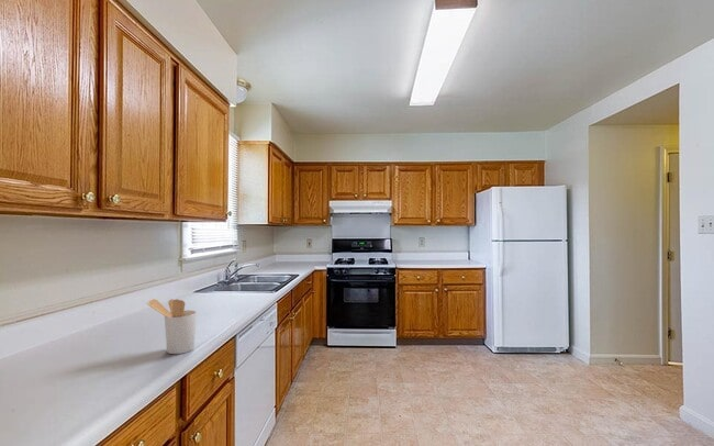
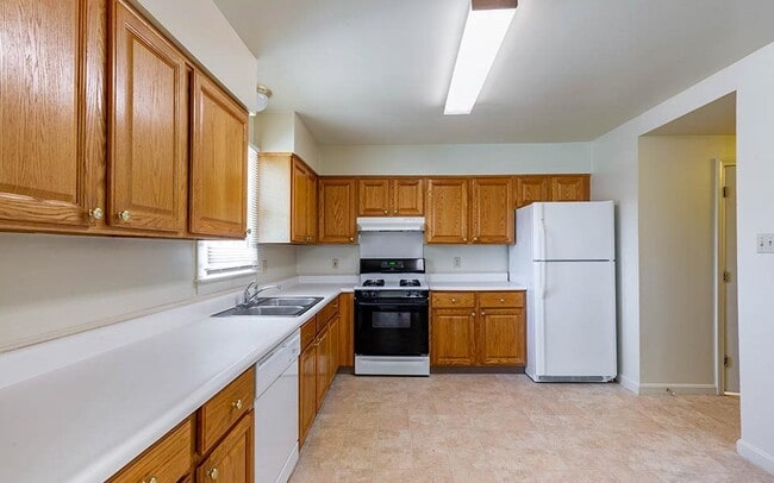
- utensil holder (171, 323)
